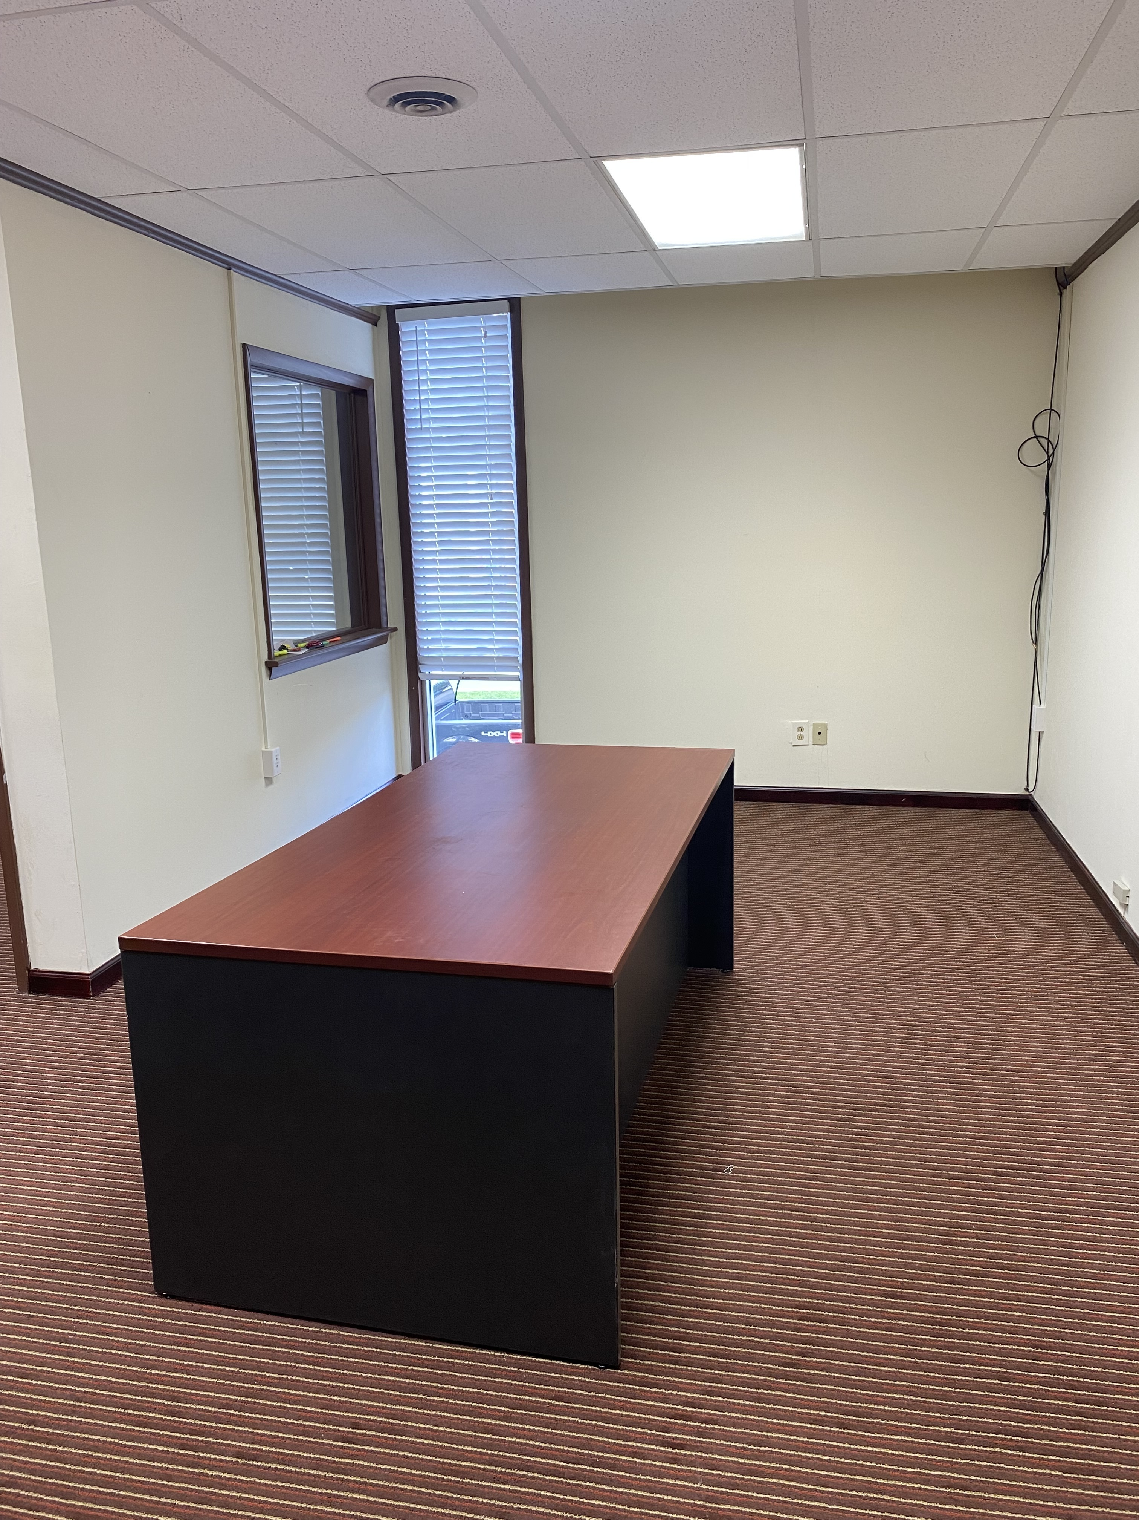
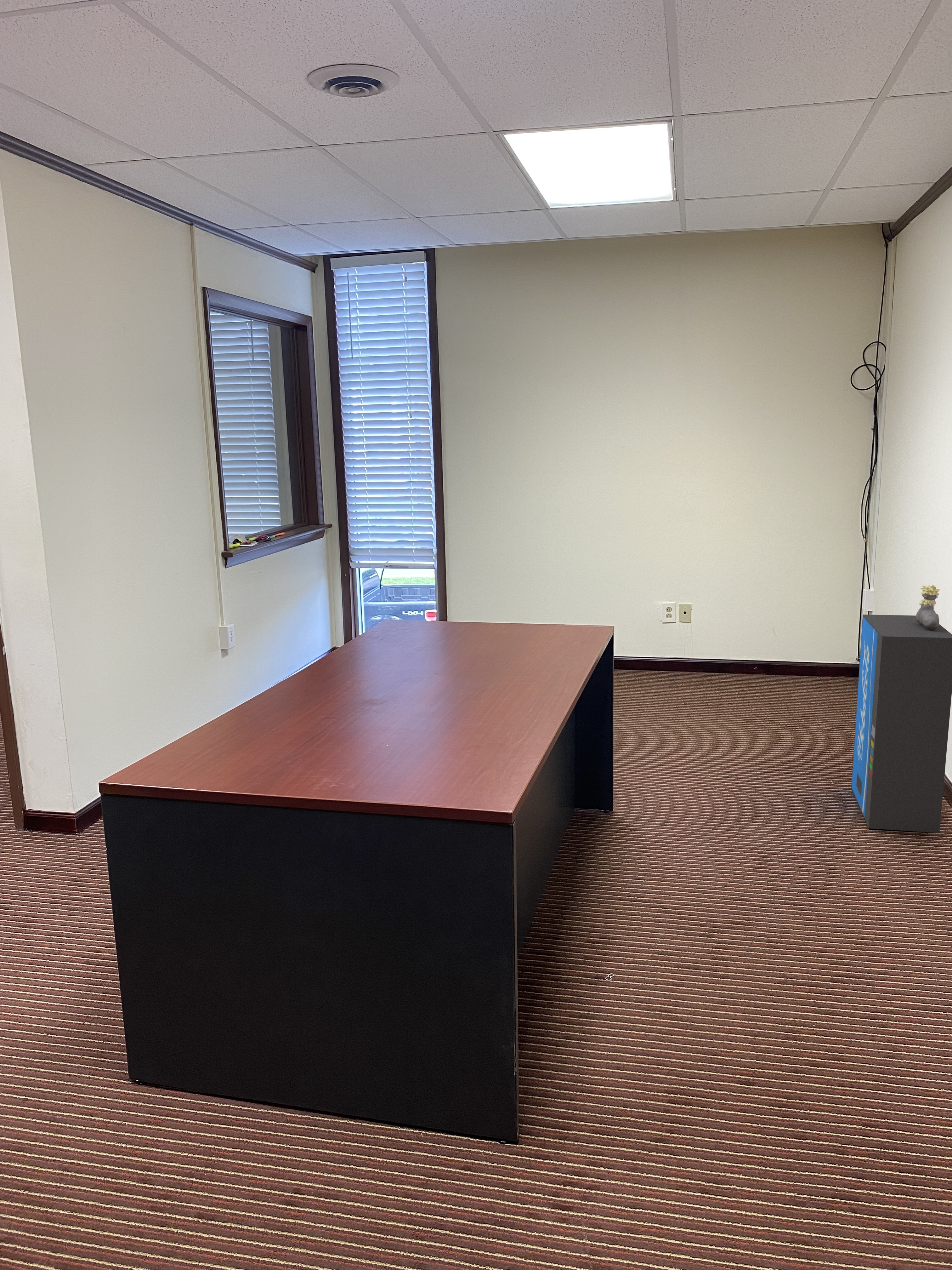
+ bust sculpture (929, 605)
+ air purifier (899, 719)
